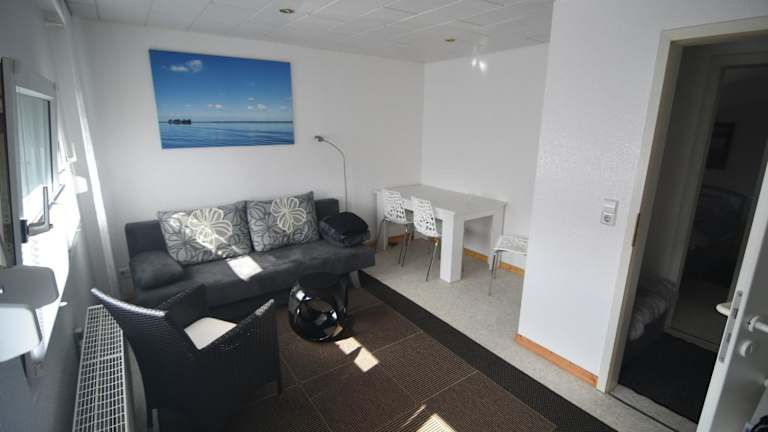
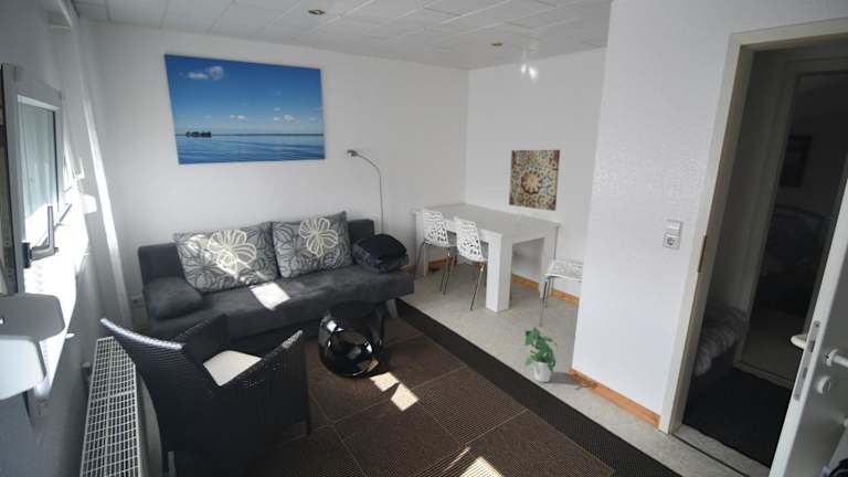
+ wall art (532, 179)
+ potted plant (539, 356)
